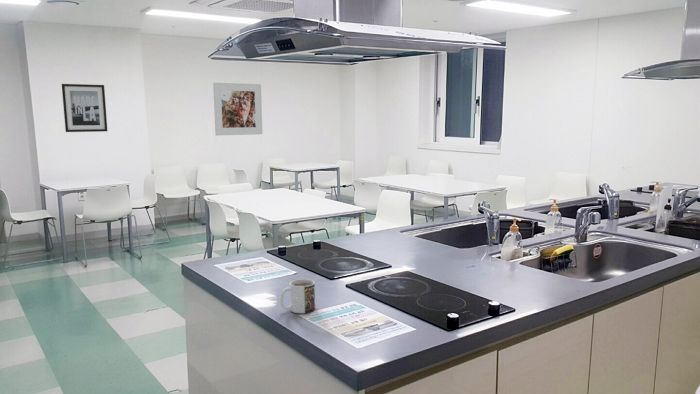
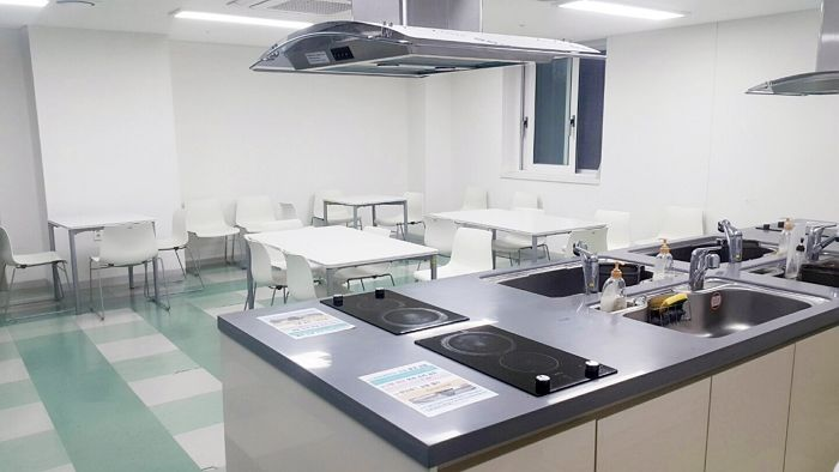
- wall art (85, 108)
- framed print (238, 109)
- mug (297, 296)
